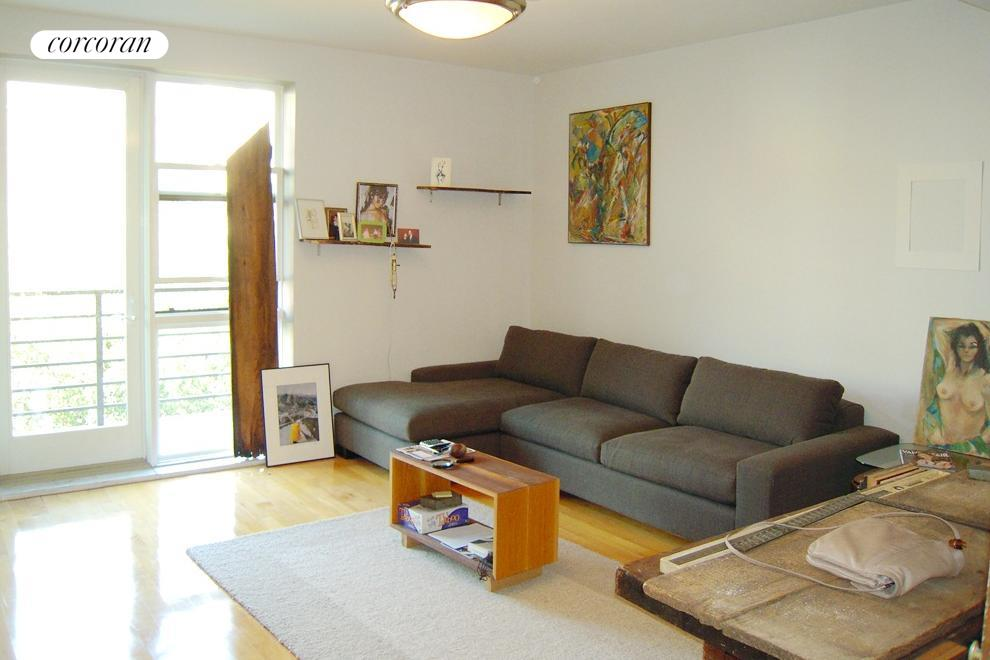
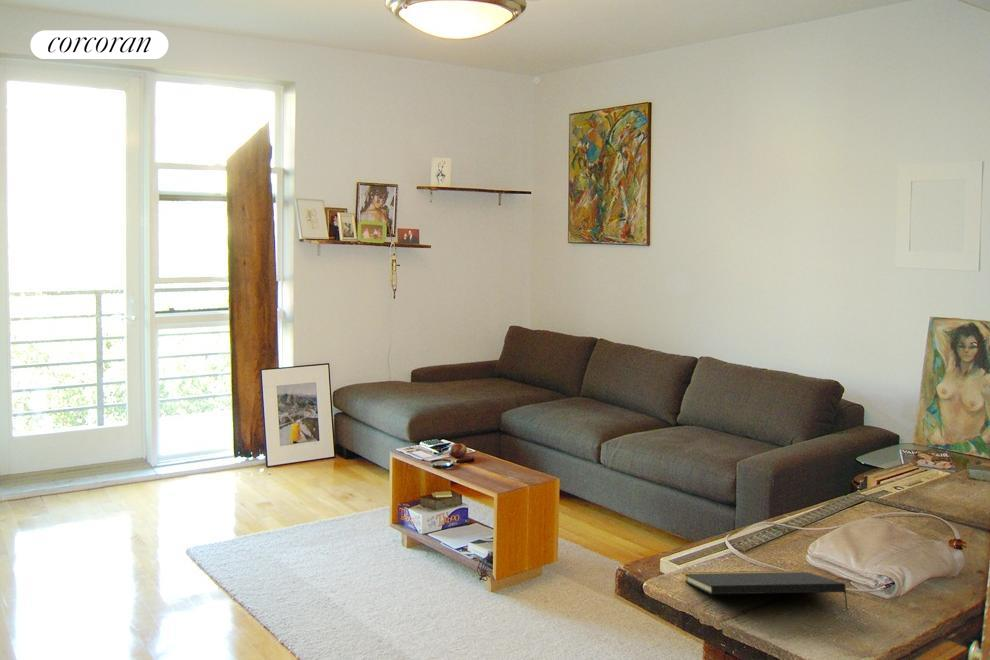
+ notepad (759, 581)
